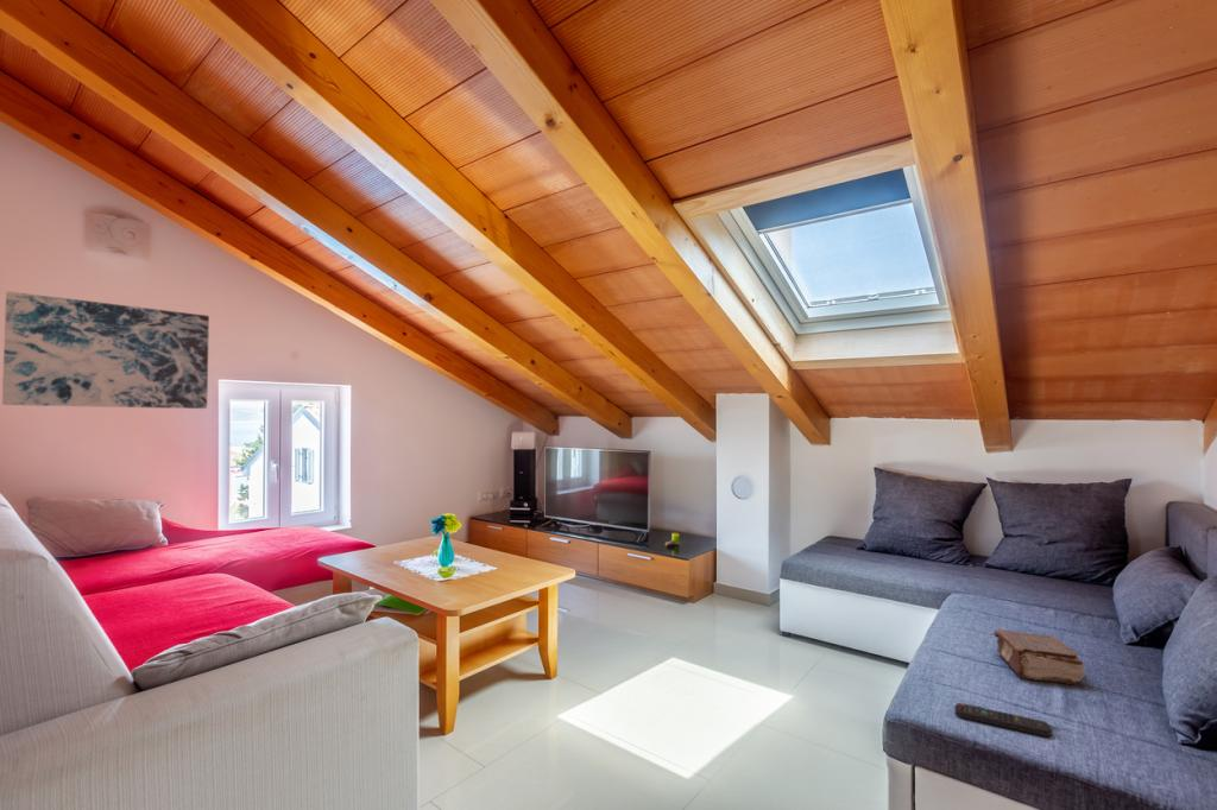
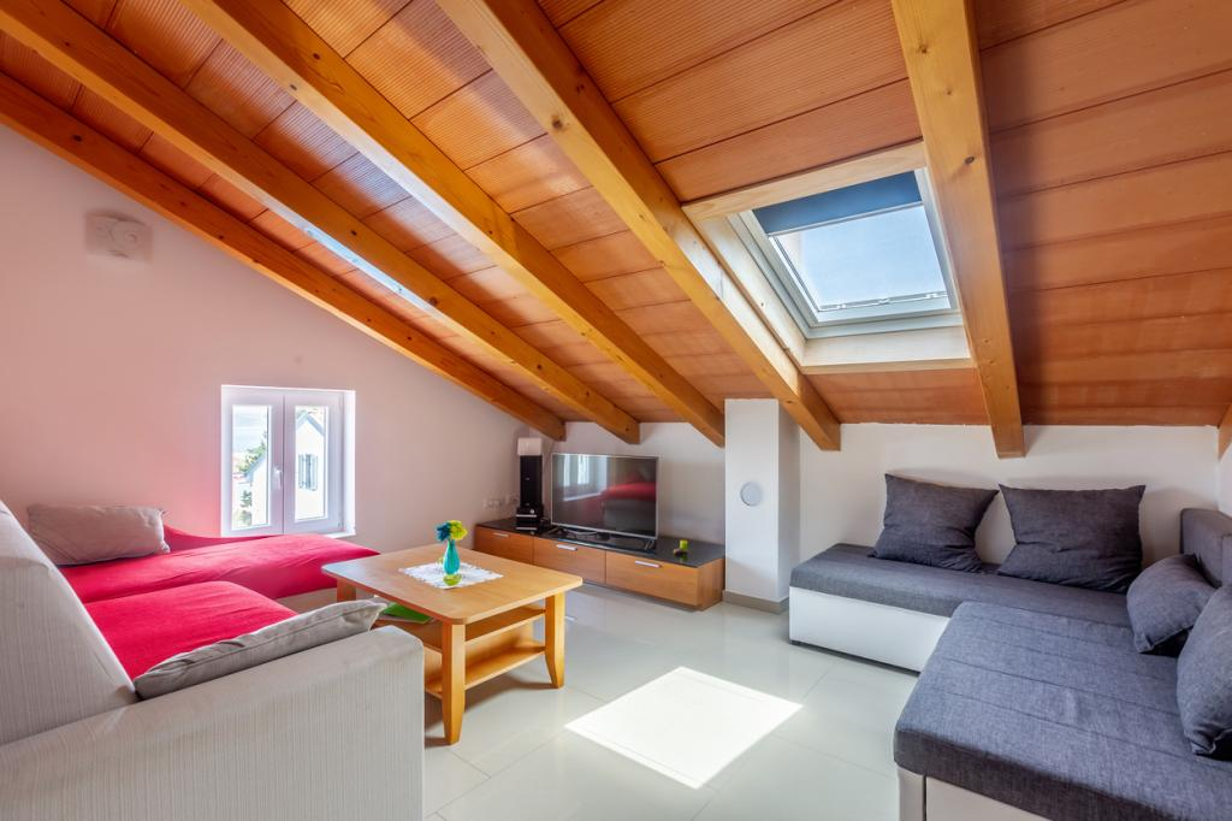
- wall art (115, 355)
- book (1038, 654)
- remote control (1001, 719)
